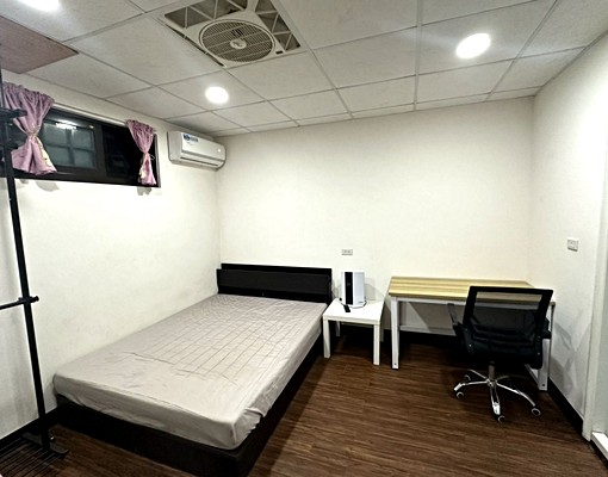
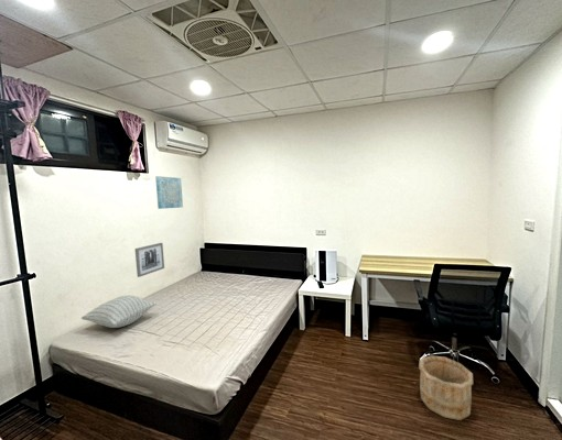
+ wooden bucket (444, 386)
+ pillow (120, 310)
+ wall art (170, 193)
+ wall art (150, 258)
